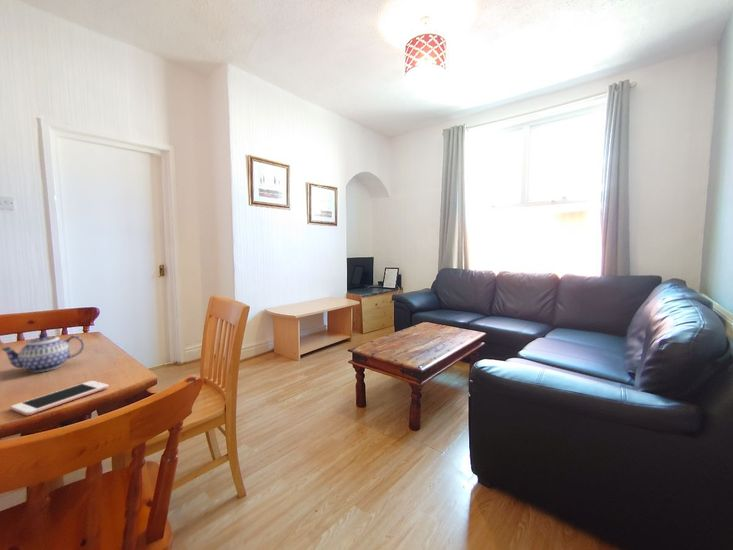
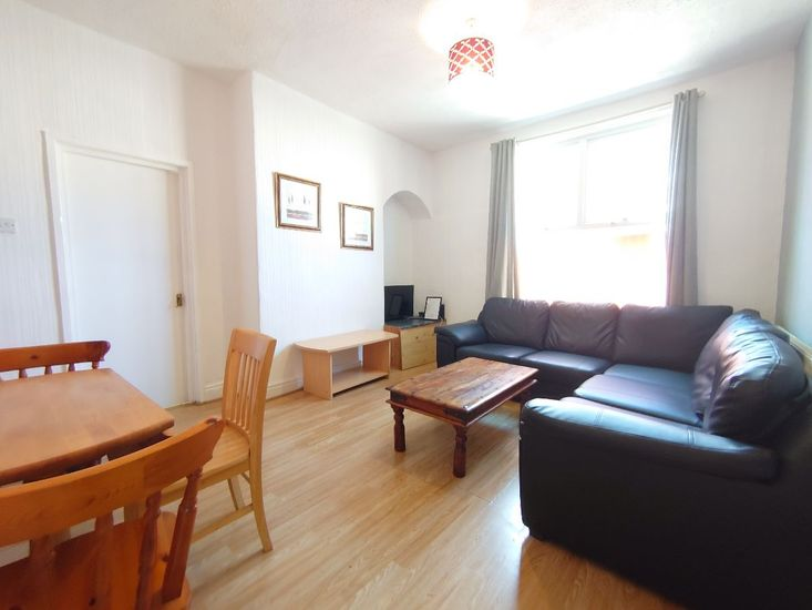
- cell phone (63, 396)
- teapot (45, 350)
